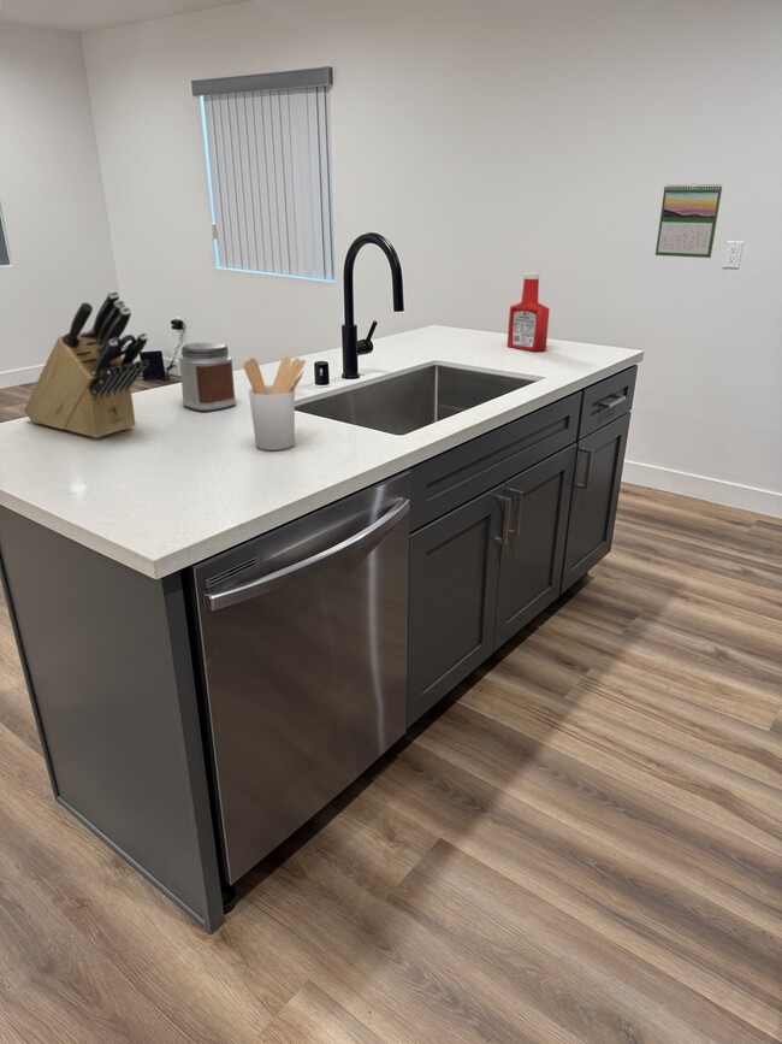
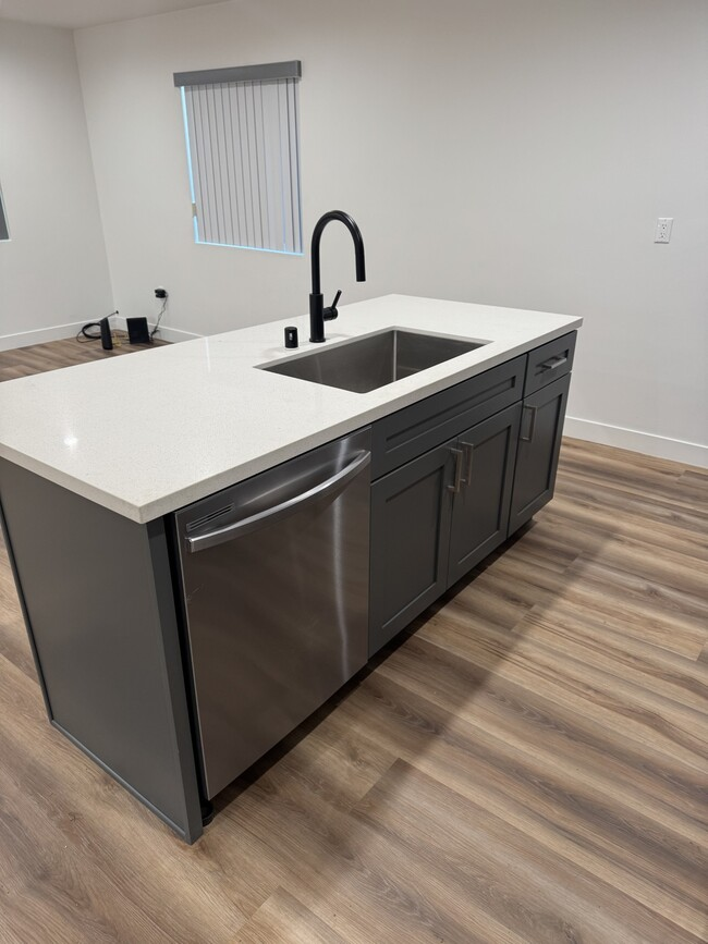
- soap bottle (528, 311)
- calendar (687, 220)
- jar (207, 374)
- utensil holder (279, 401)
- knife block (82, 360)
